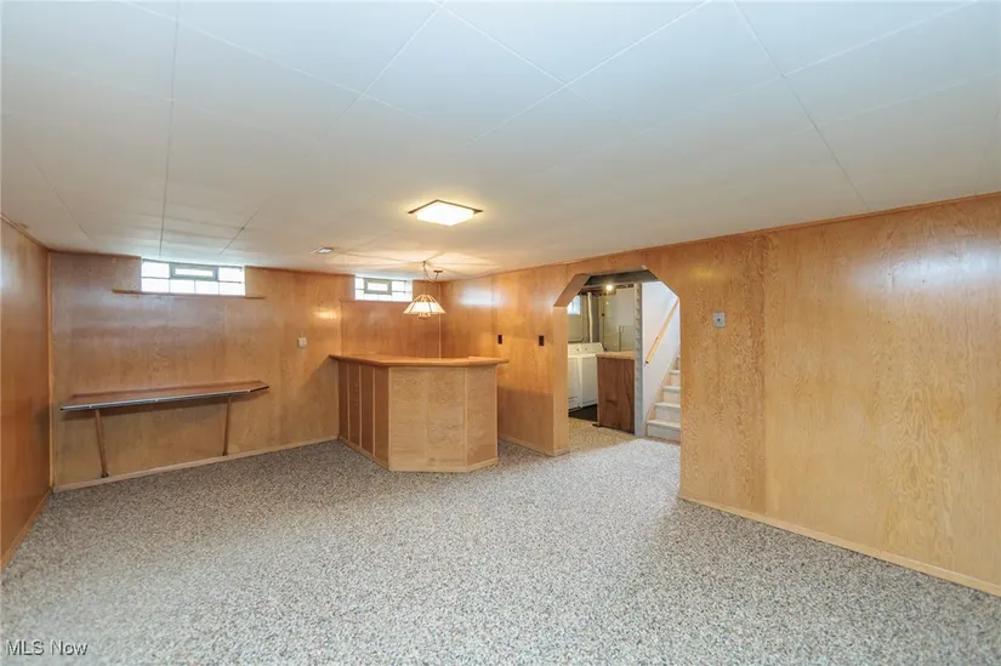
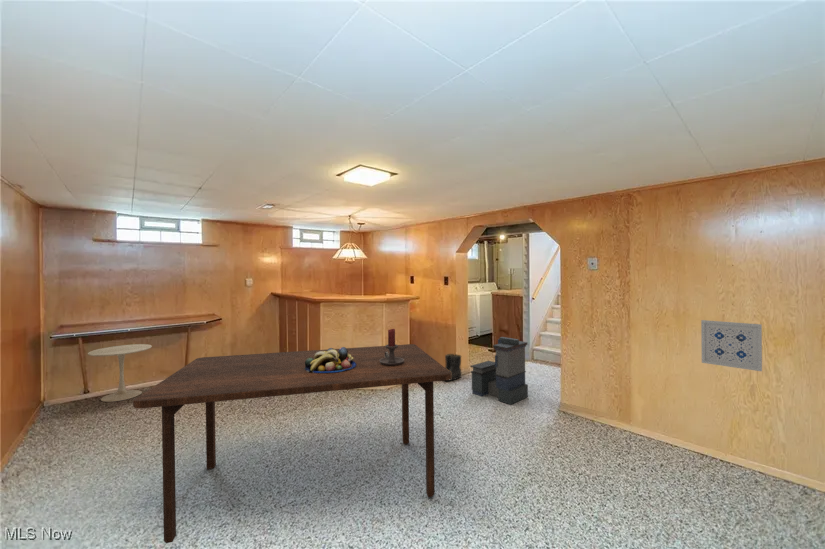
+ dining table (312, 392)
+ candle holder (390, 345)
+ side table (121, 372)
+ fruit bowl (331, 357)
+ boots (449, 366)
+ storage bin (499, 366)
+ wall art (730, 344)
